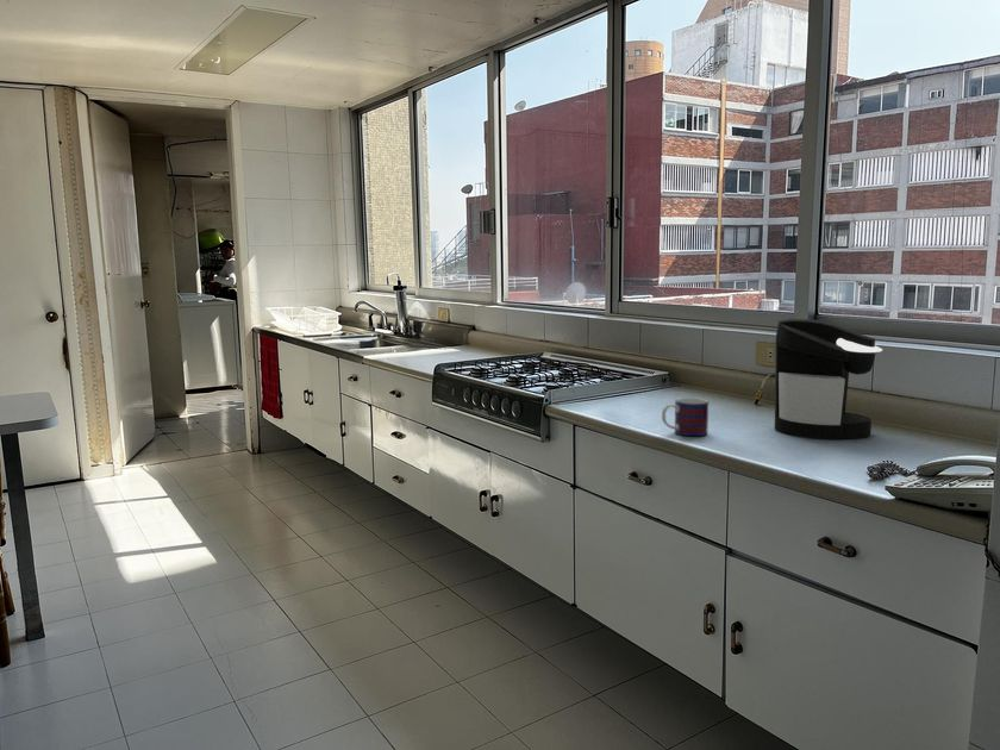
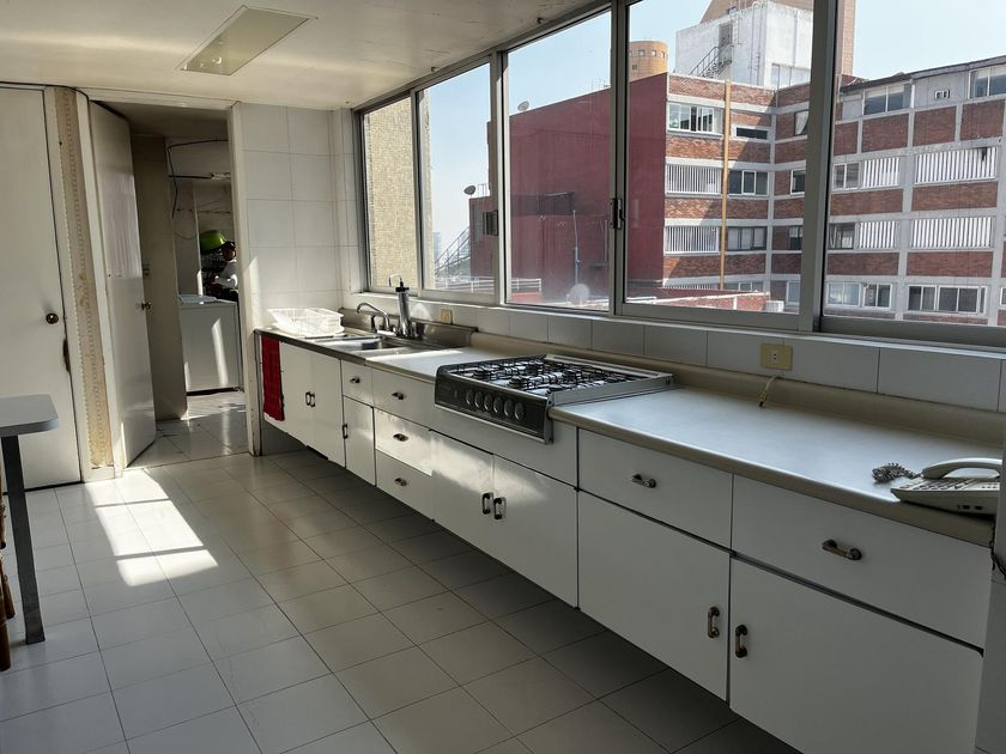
- coffee maker (825, 375)
- mug (683, 417)
